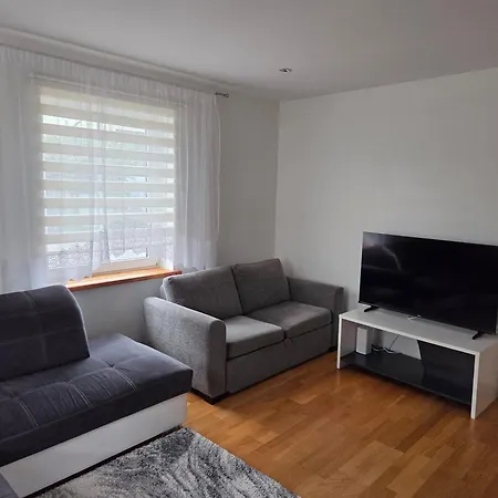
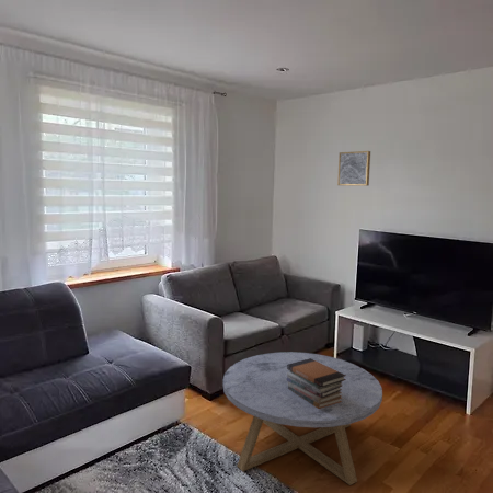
+ book stack (314, 381)
+ coffee table (299, 412)
+ wall art (353, 169)
